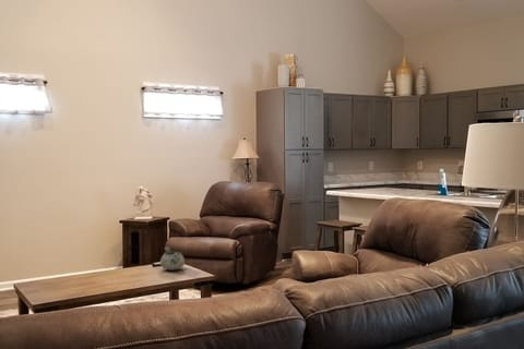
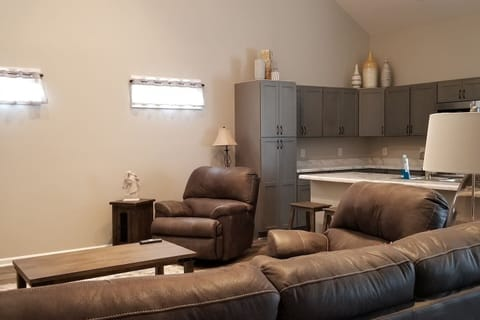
- decorative bowl (172, 258)
